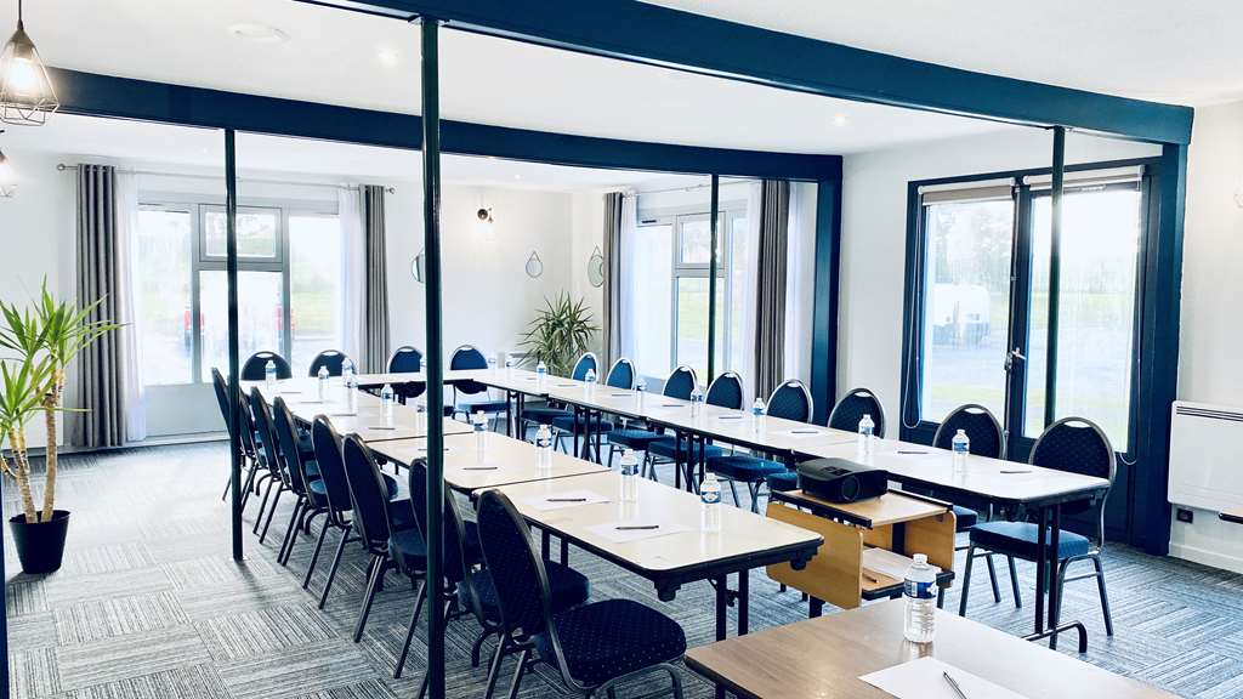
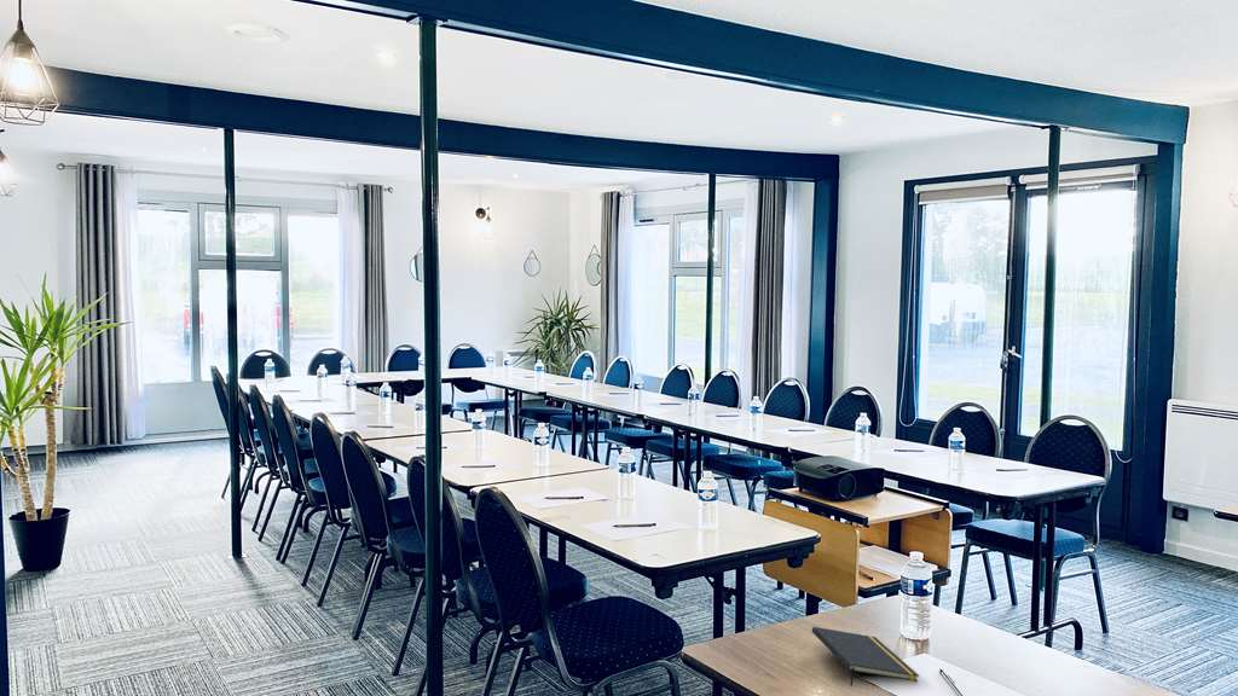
+ notepad (862, 652)
